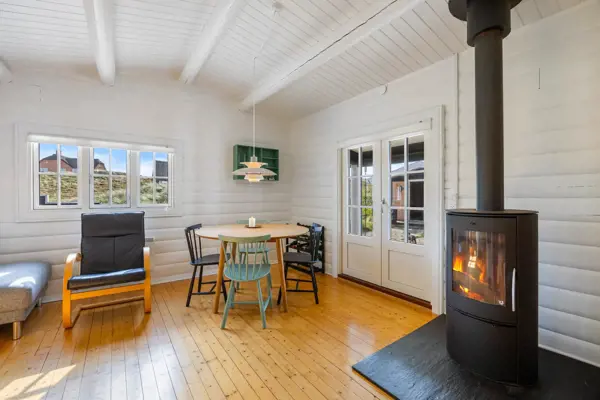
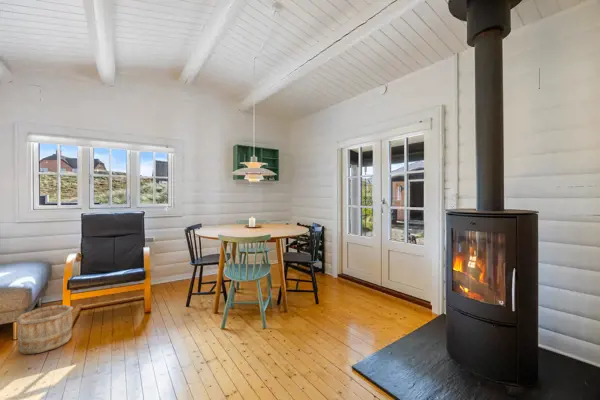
+ wooden bucket (46, 328)
